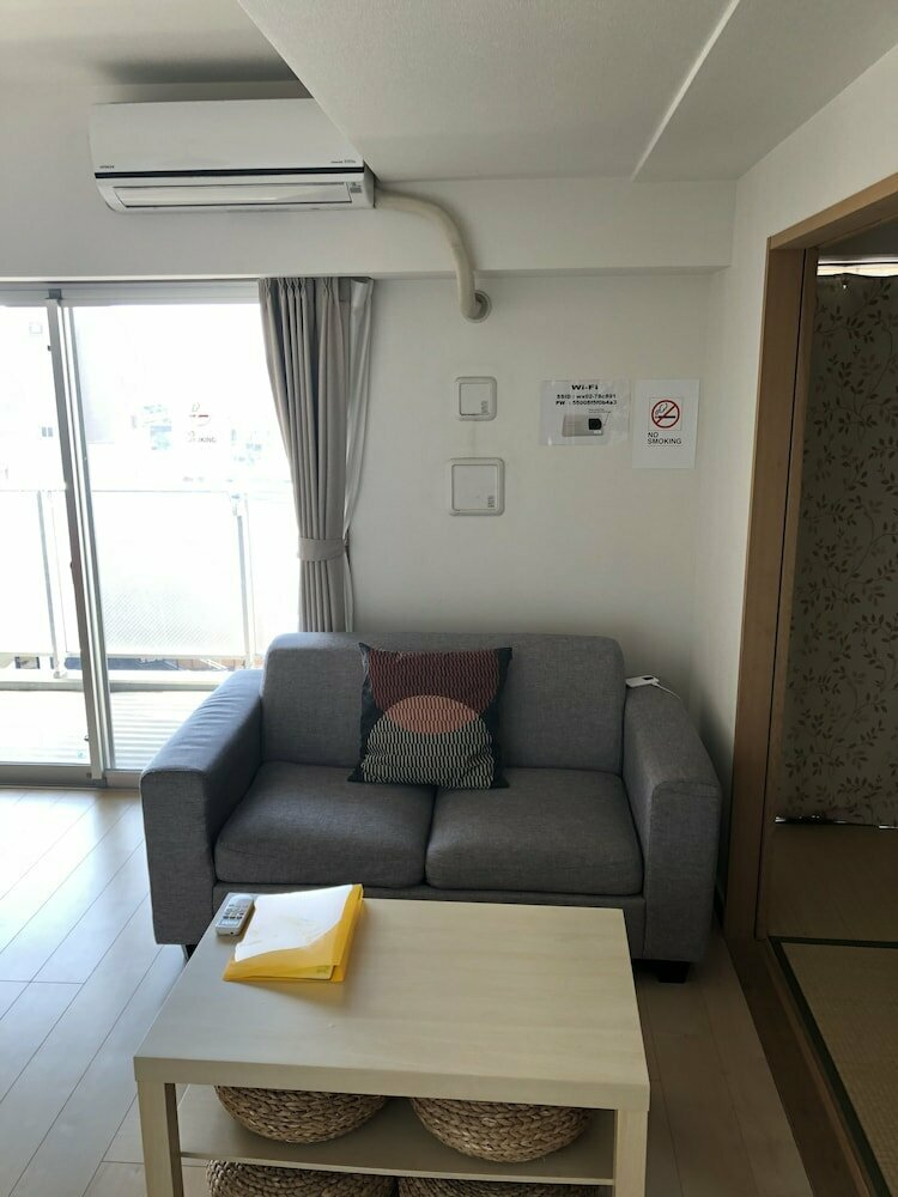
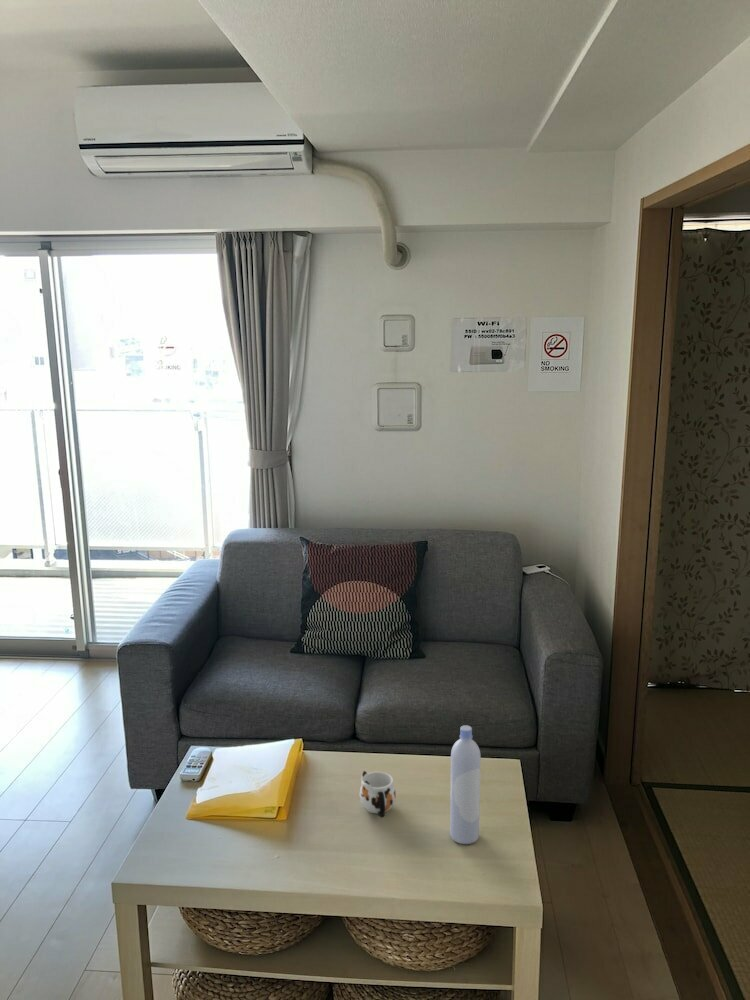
+ mug (378, 794)
+ bottle (465, 782)
